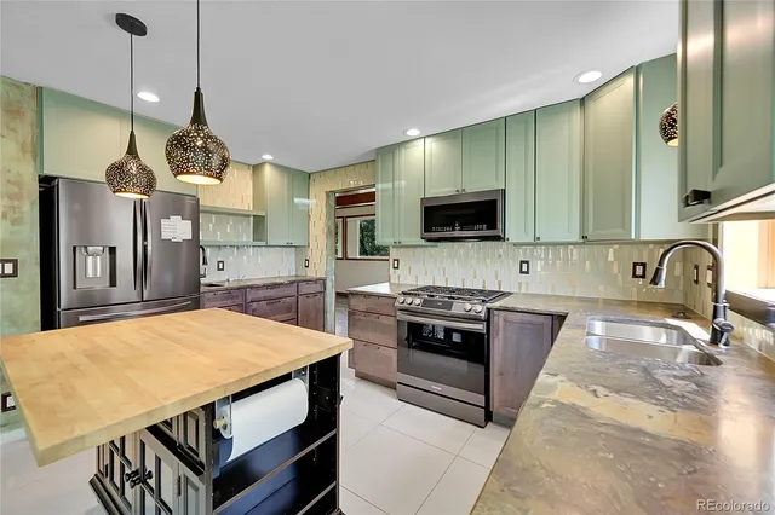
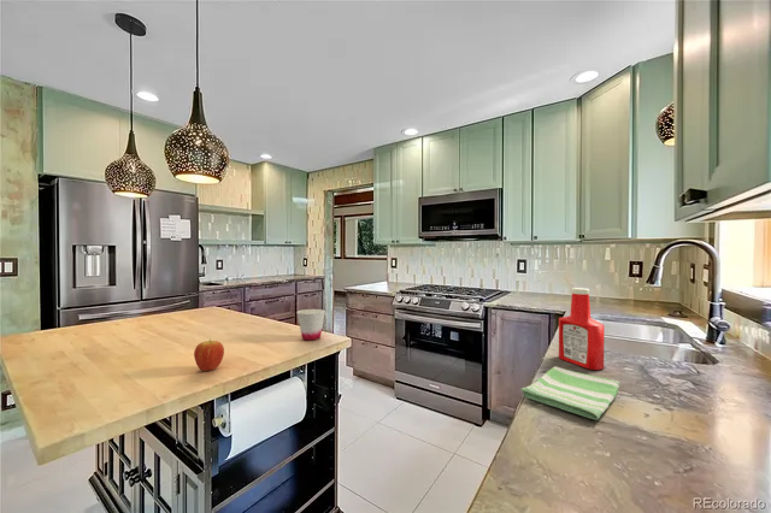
+ soap bottle (579, 325)
+ cup (311, 324)
+ fruit (208, 353)
+ dish towel (571, 388)
